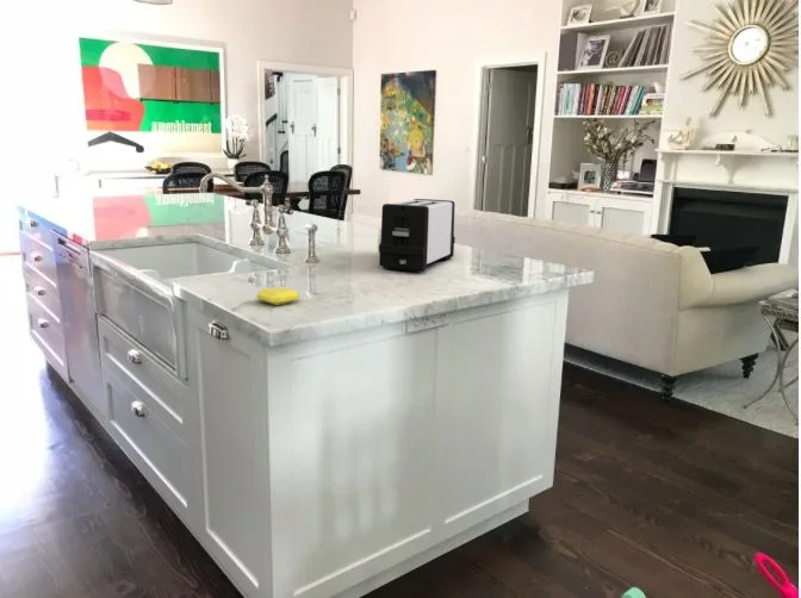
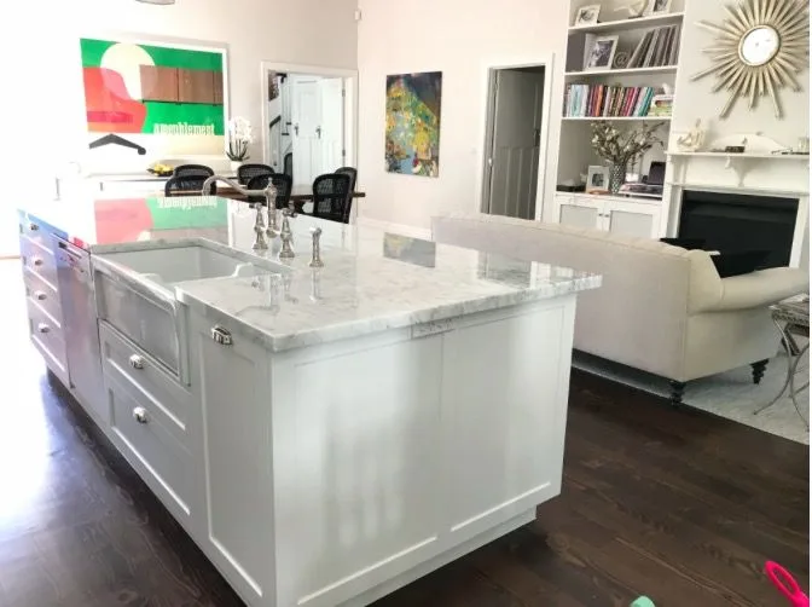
- soap bar (278, 295)
- toaster (418, 232)
